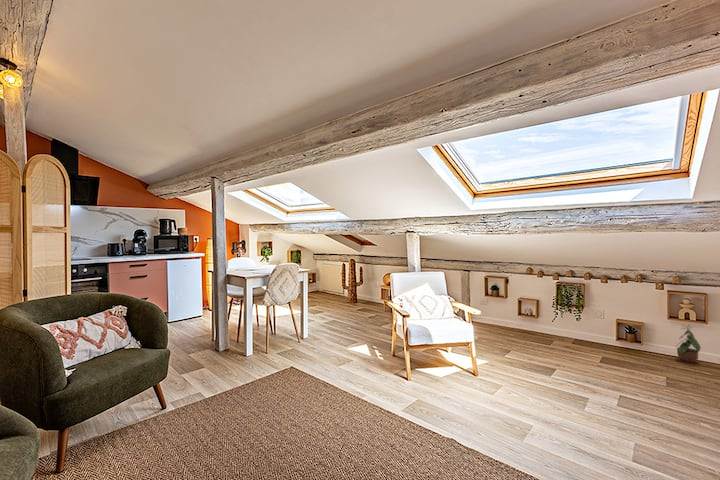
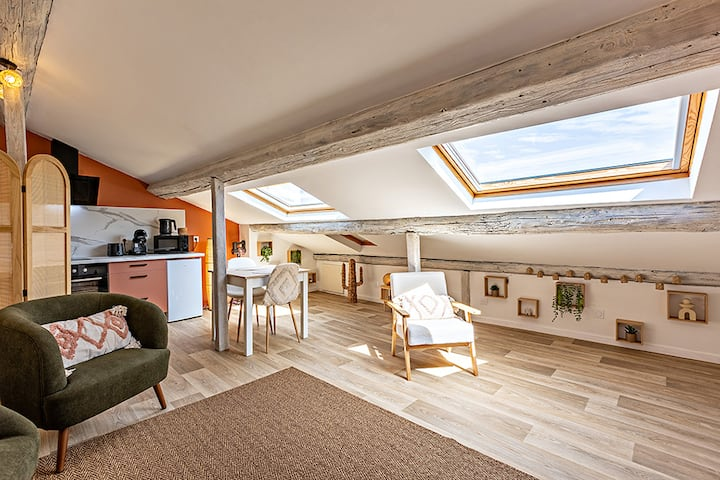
- potted plant (688, 342)
